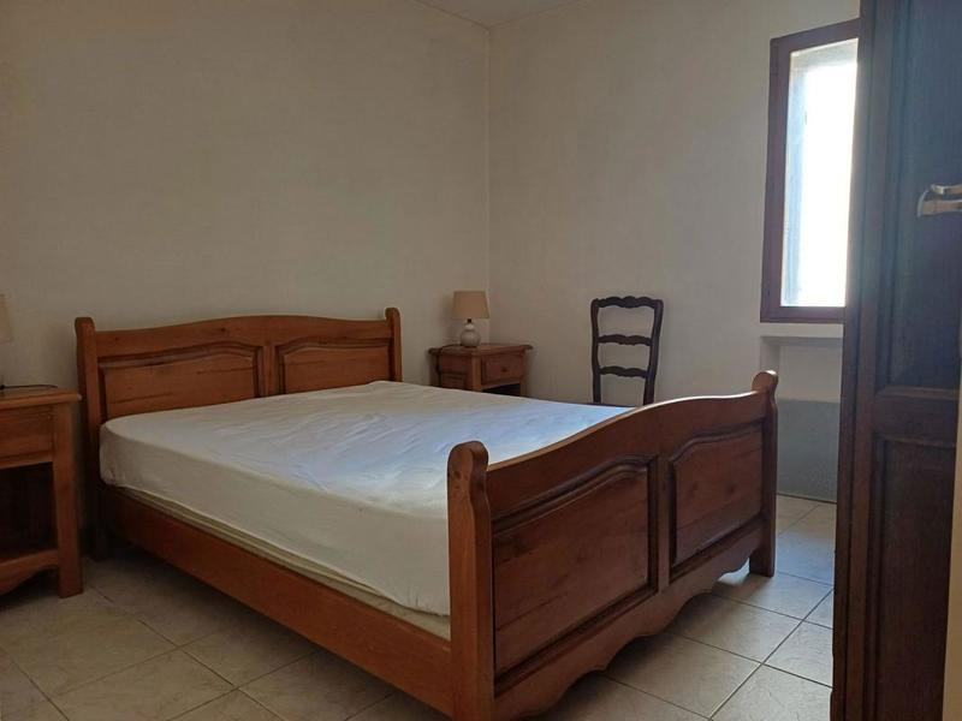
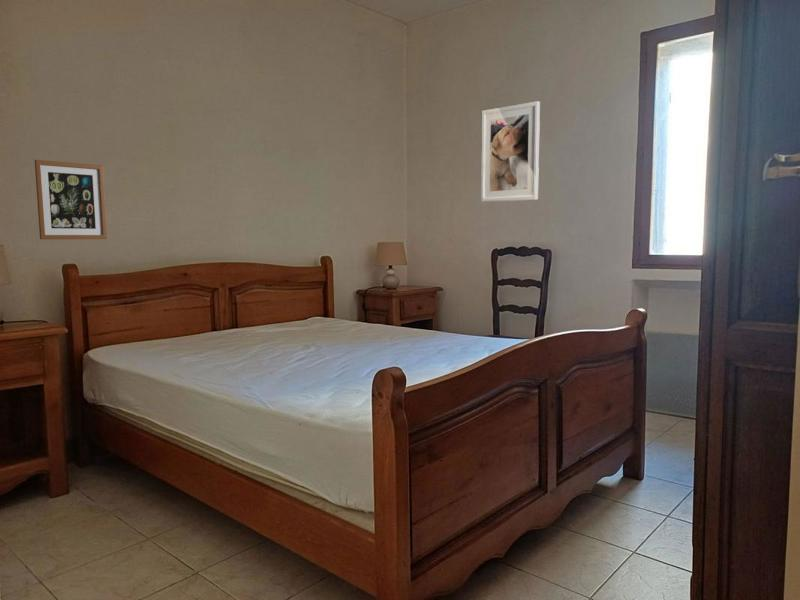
+ wall art (72, 201)
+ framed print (509, 153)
